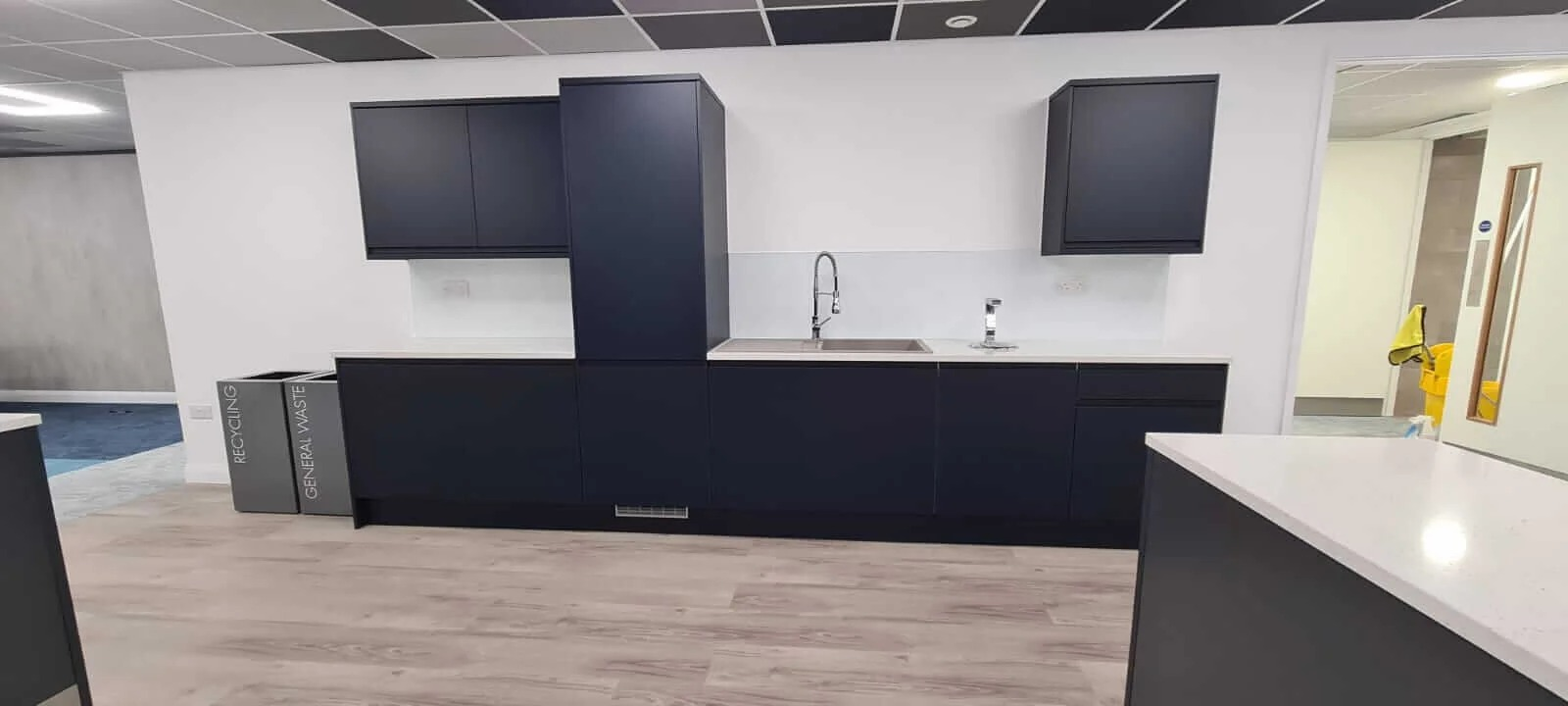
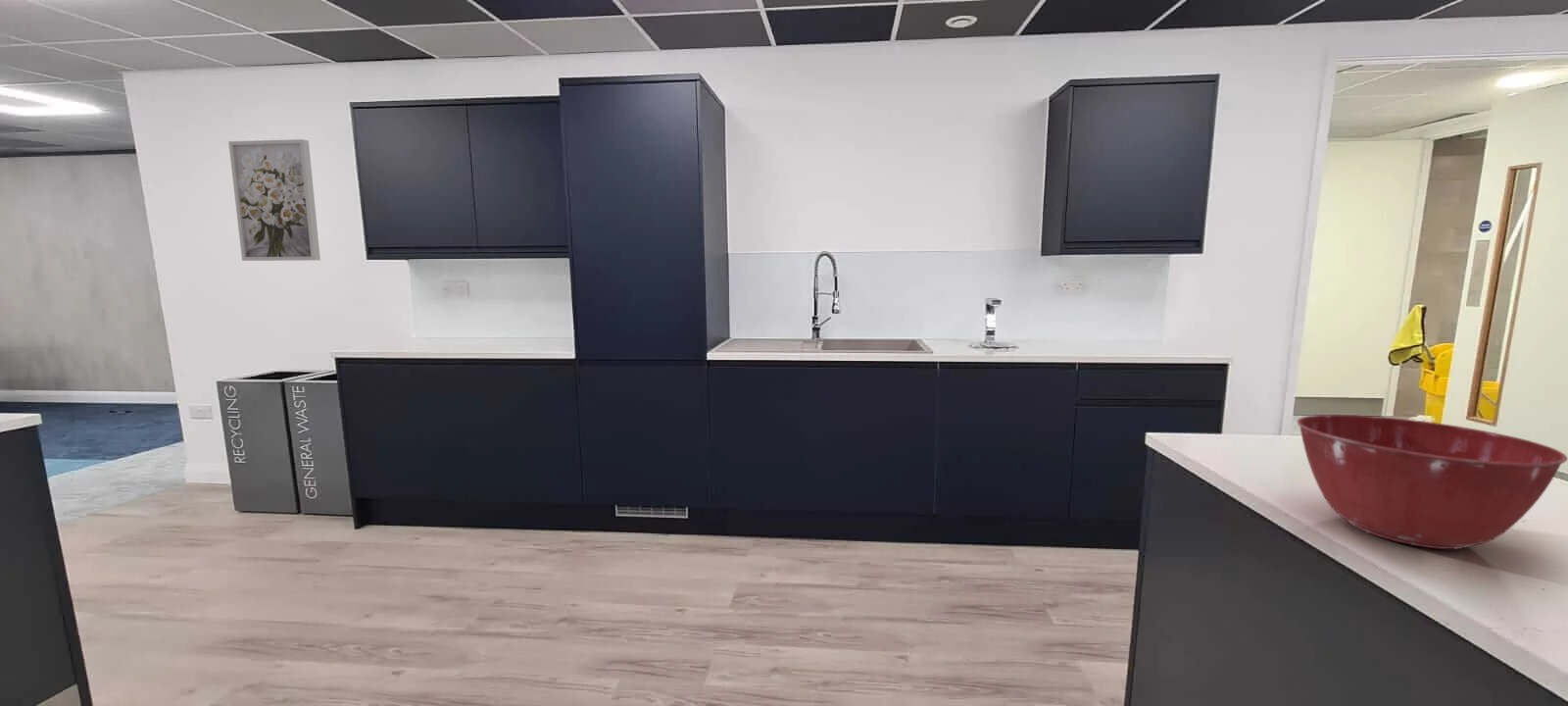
+ mixing bowl (1412, 482)
+ wall art (274, 201)
